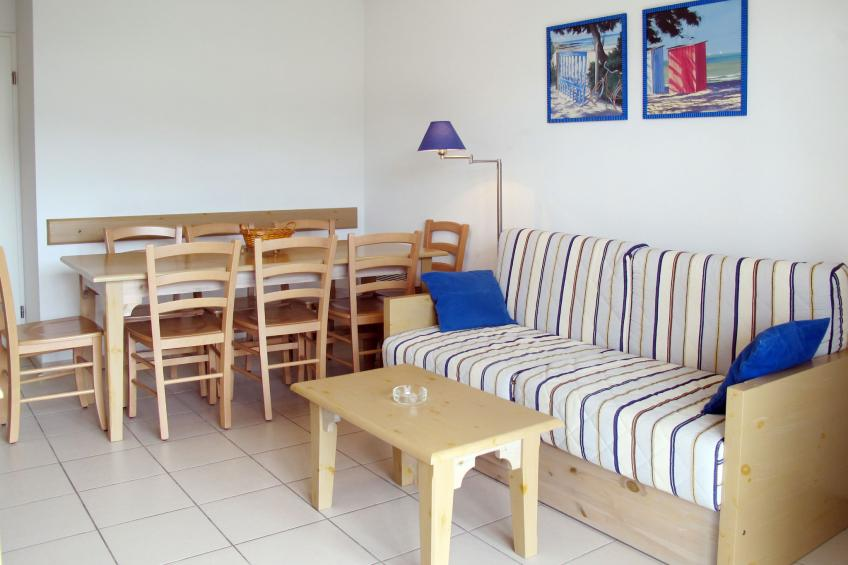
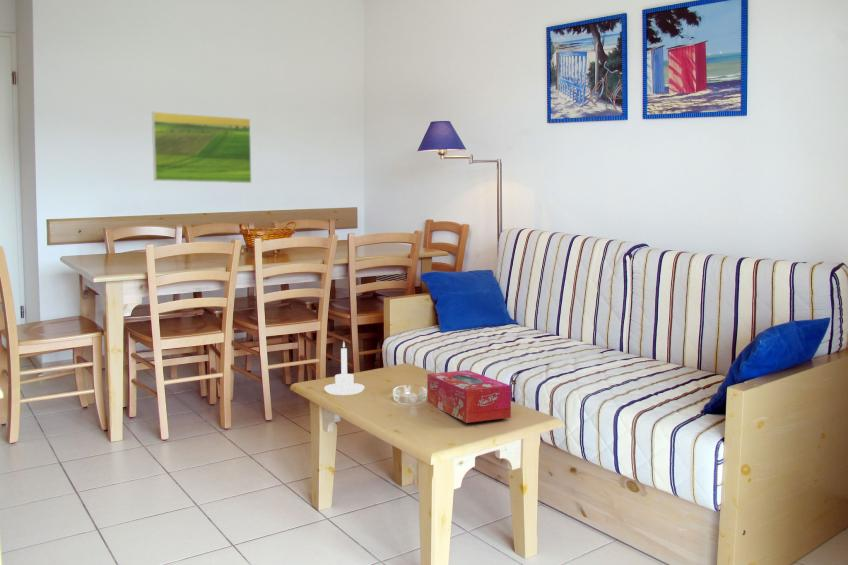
+ tissue box (467, 394)
+ candle holder (344, 366)
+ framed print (203, 148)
